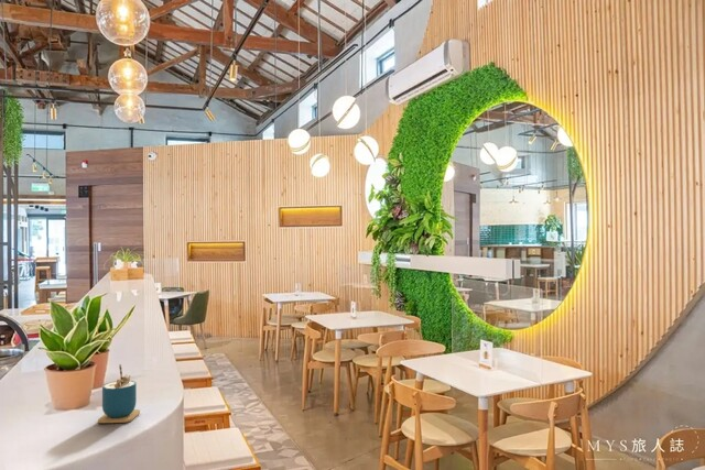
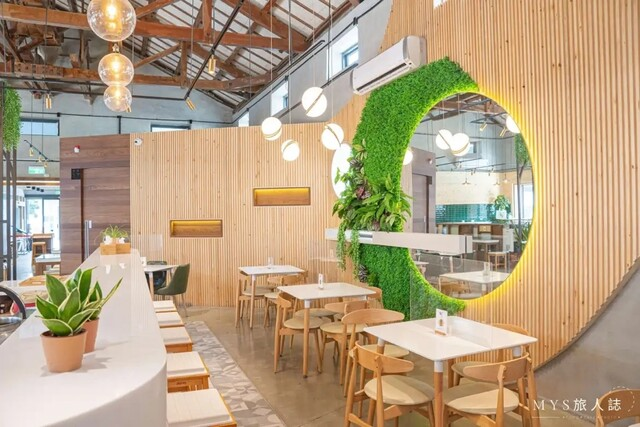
- cup (119, 389)
